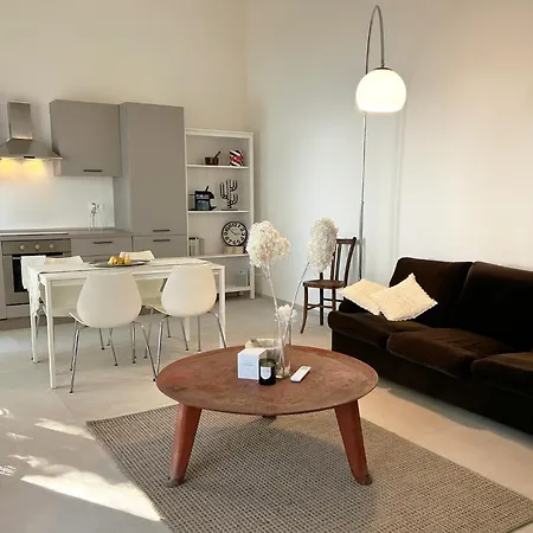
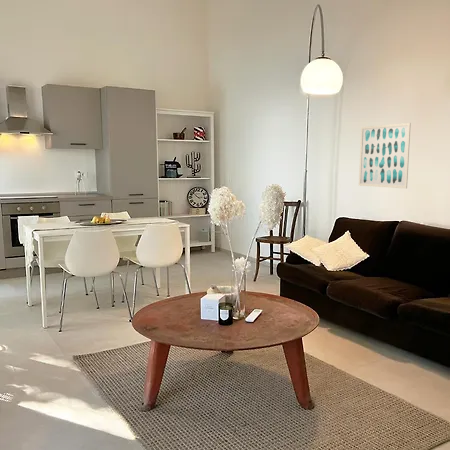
+ wall art (383, 156)
